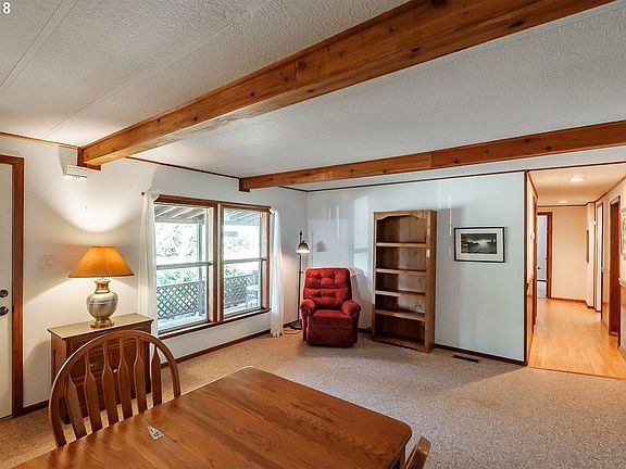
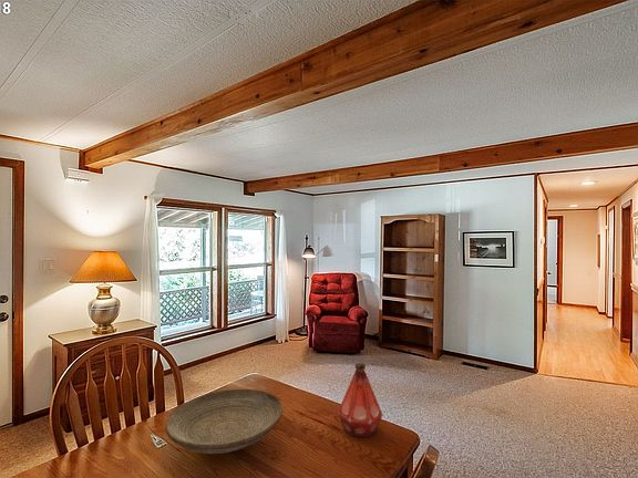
+ bottle (360, 396)
+ decorative bowl (226, 426)
